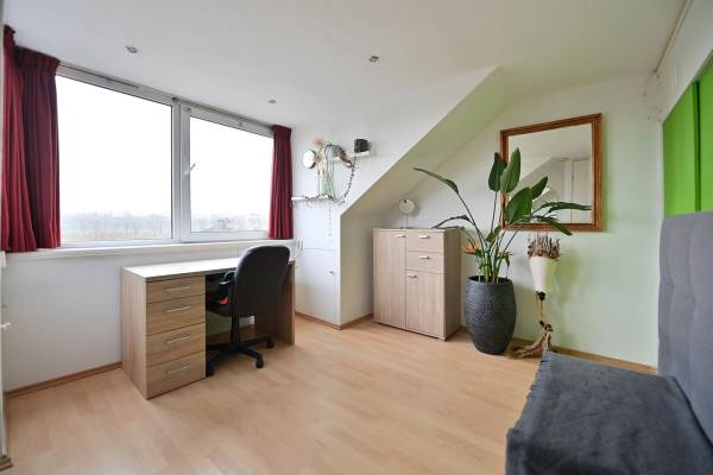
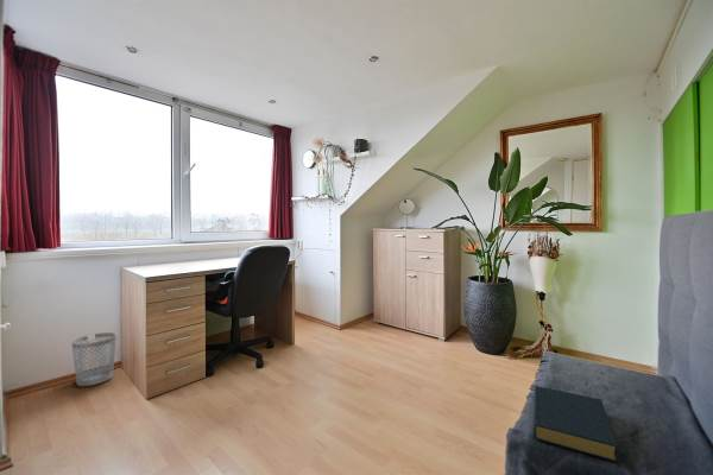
+ hardback book (569, 417)
+ wastebasket (95, 359)
